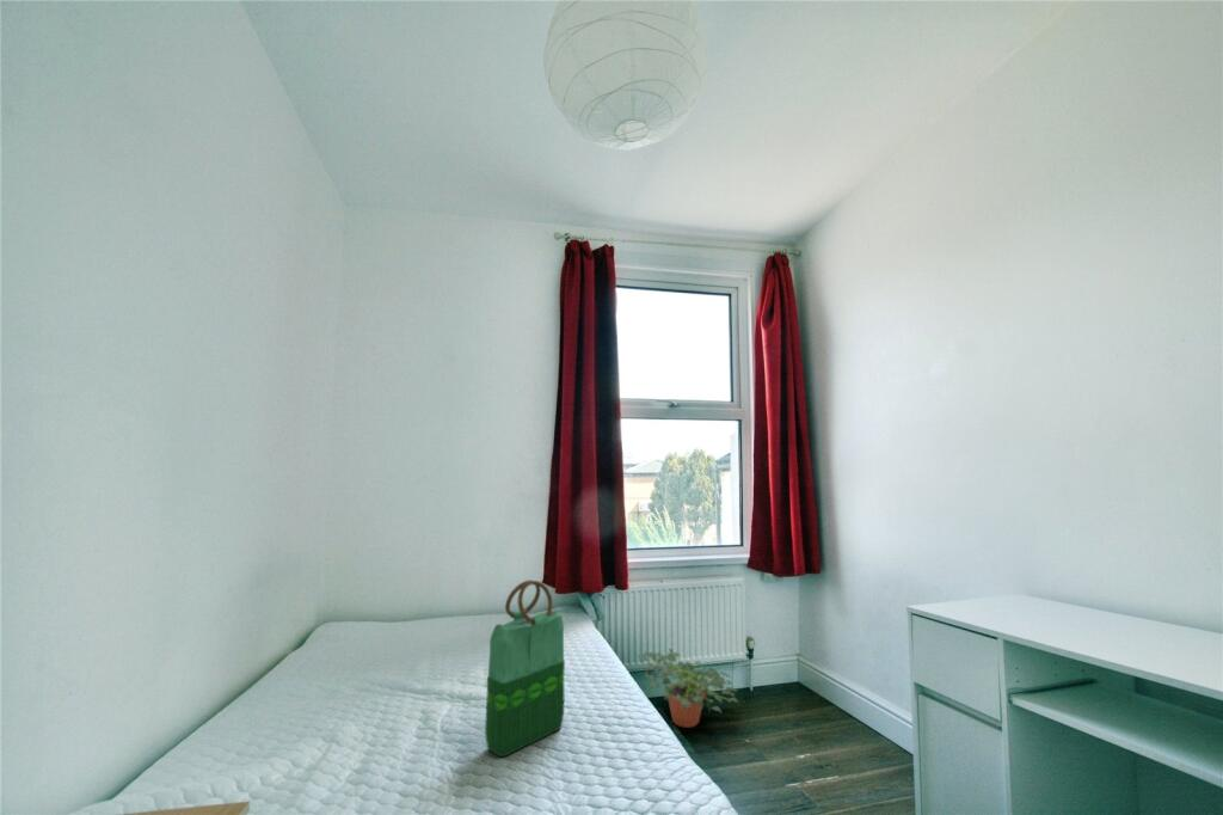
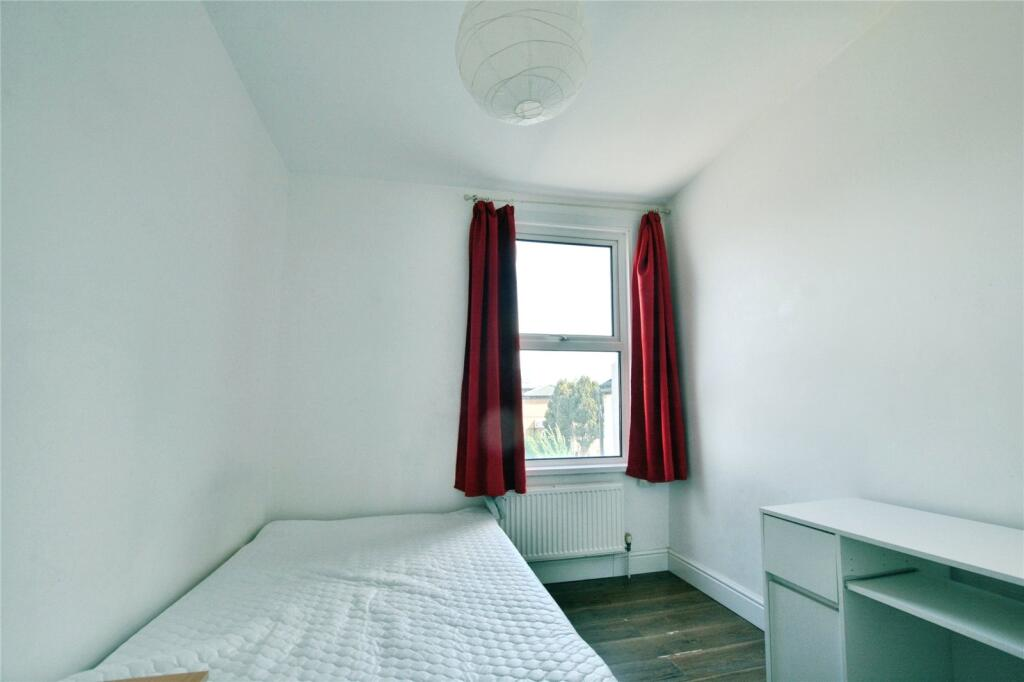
- tote bag (527, 657)
- potted plant (690, 688)
